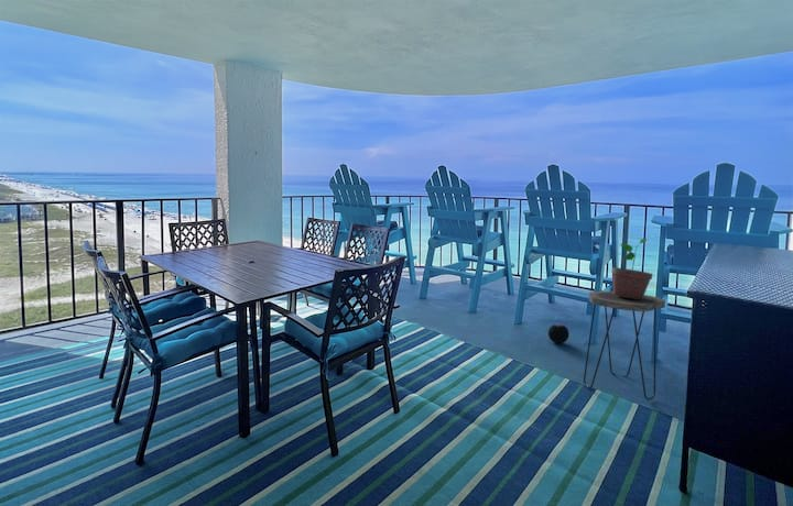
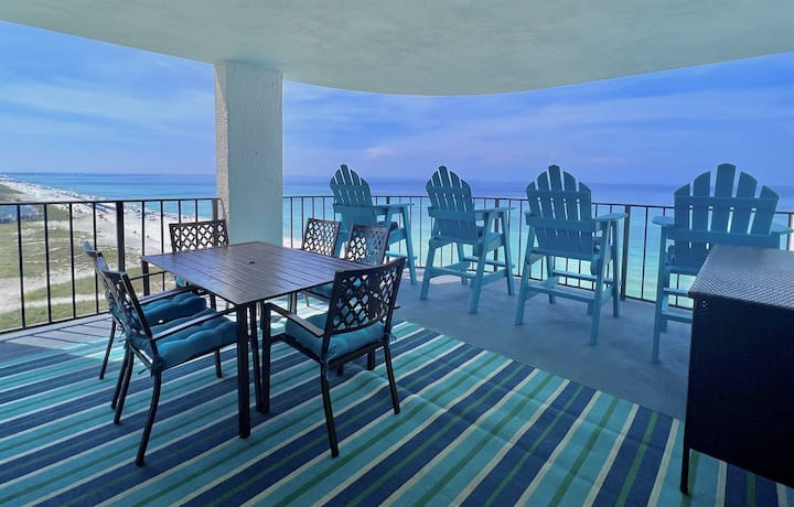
- side table (634, 343)
- ball (558, 333)
- potted plant (629, 270)
